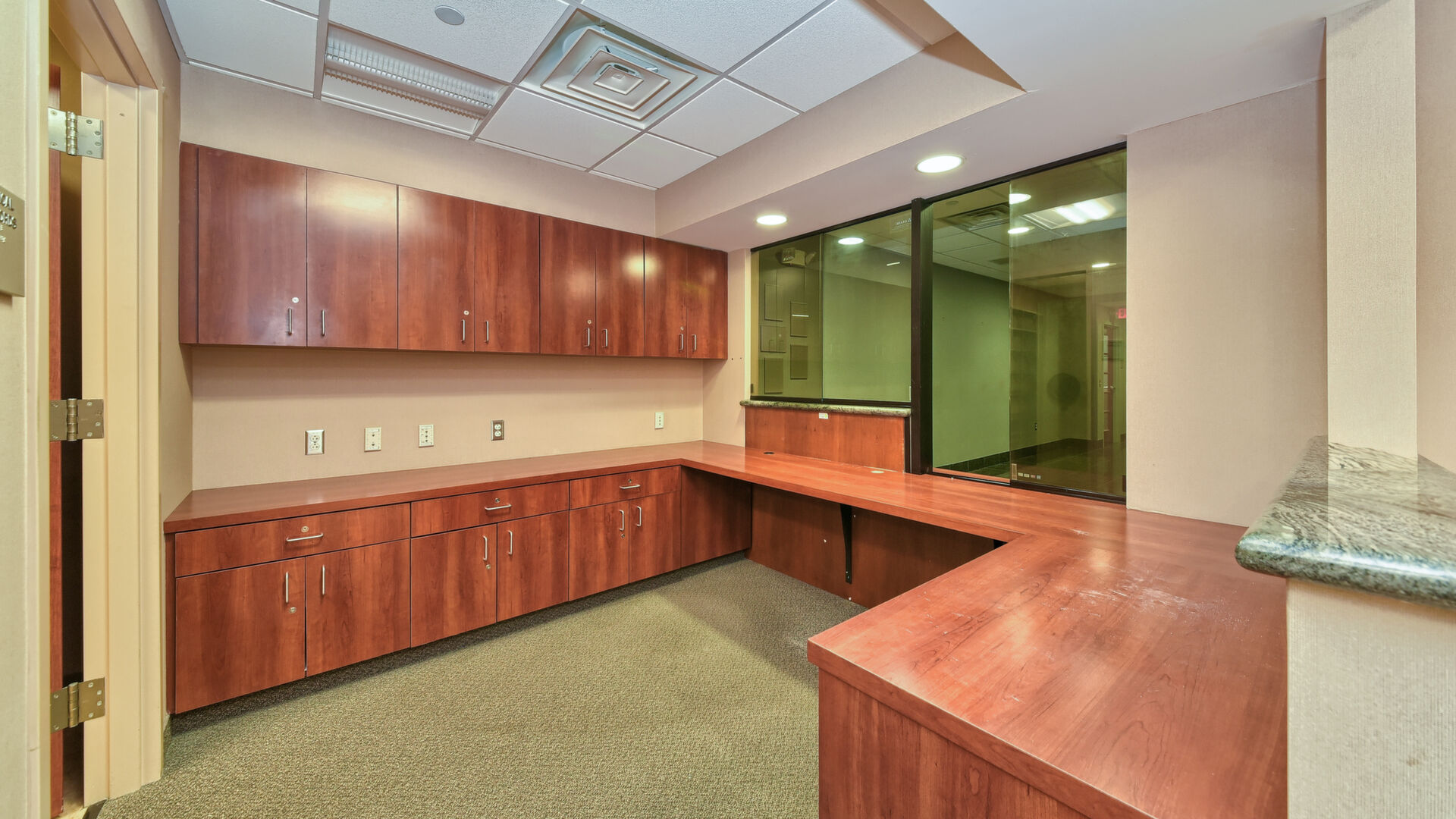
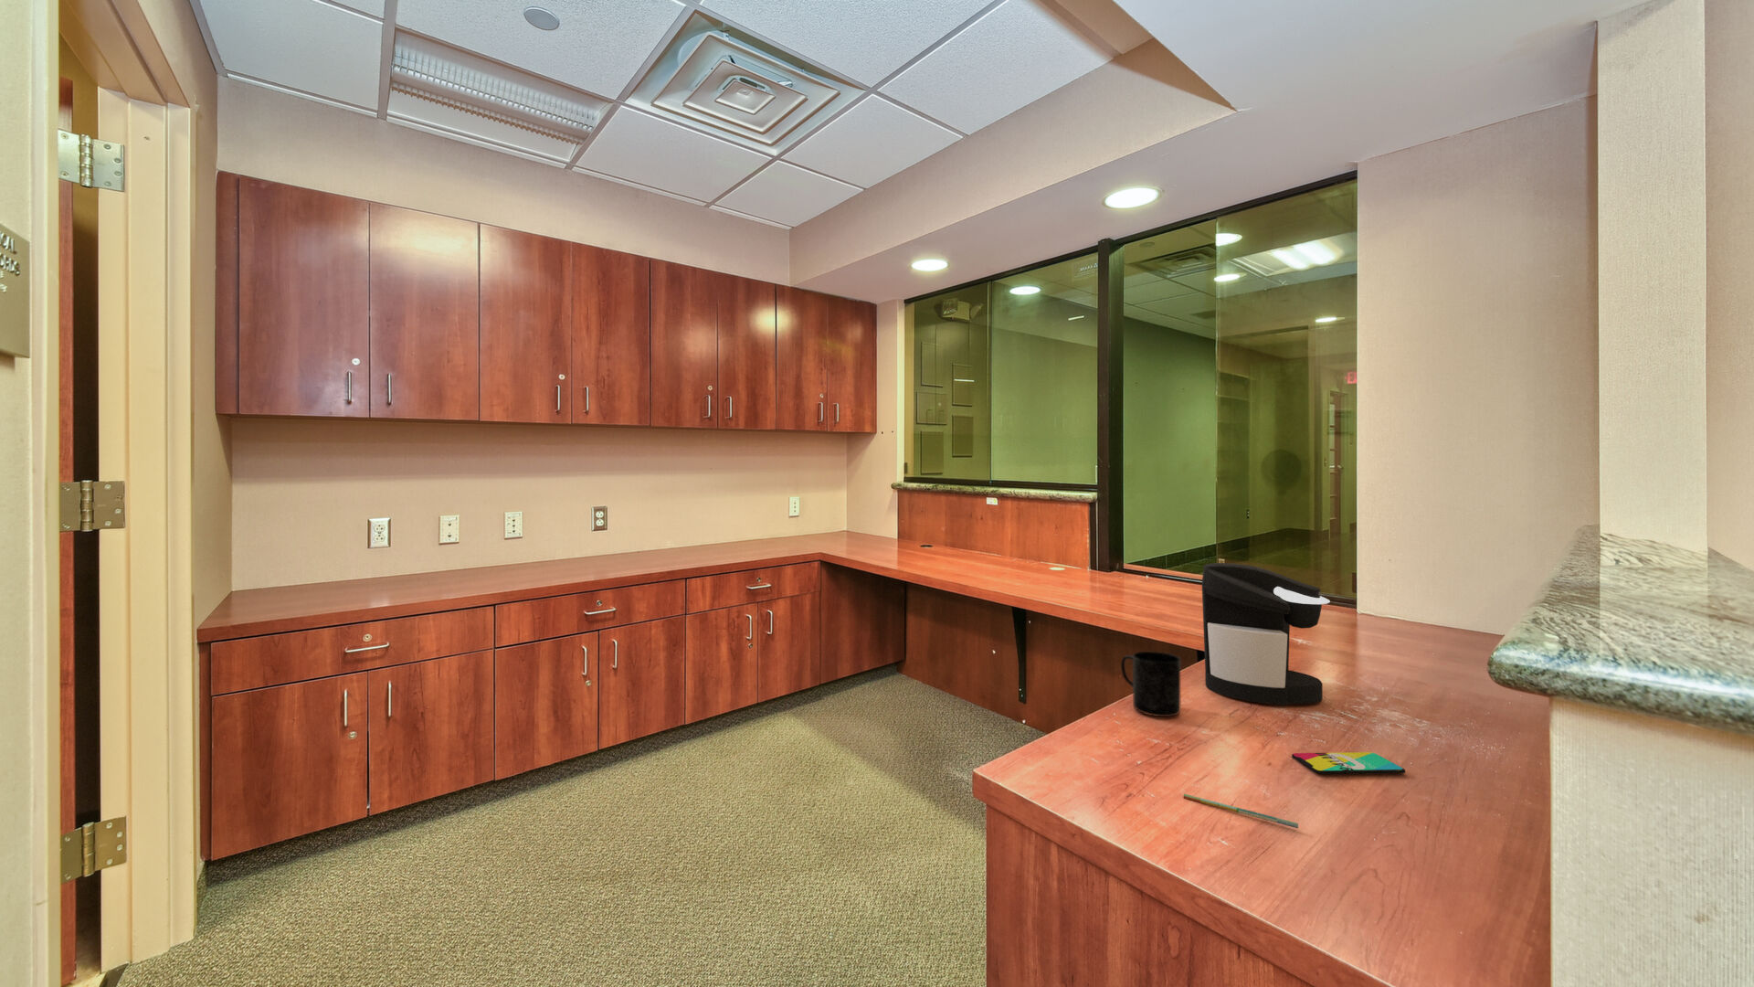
+ coffee maker (1264, 628)
+ mug (1149, 682)
+ smartphone (1347, 762)
+ pen (1238, 810)
